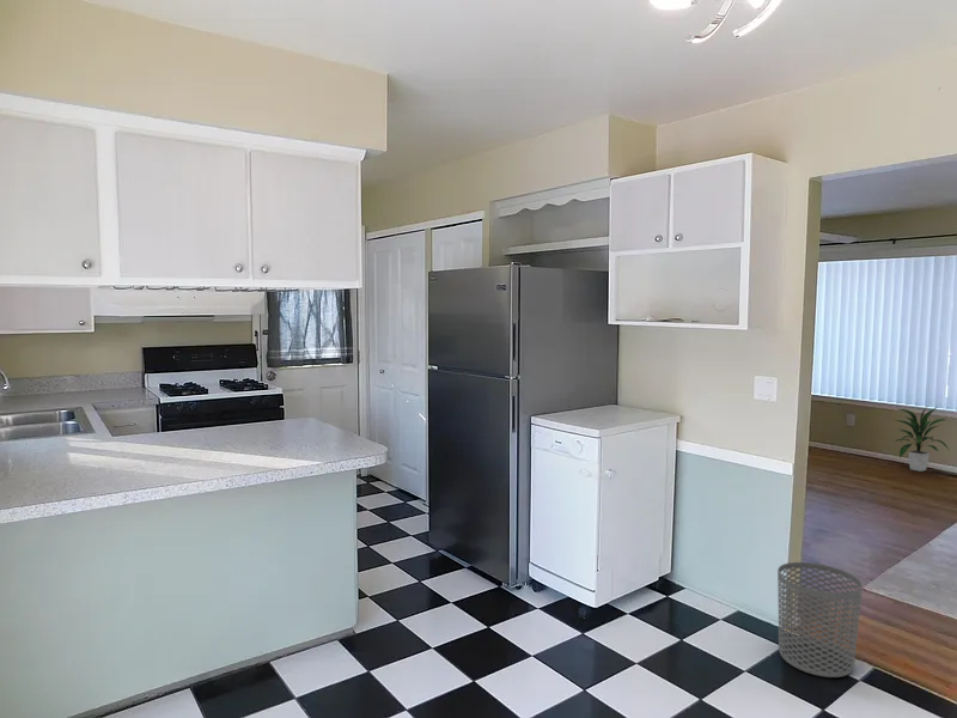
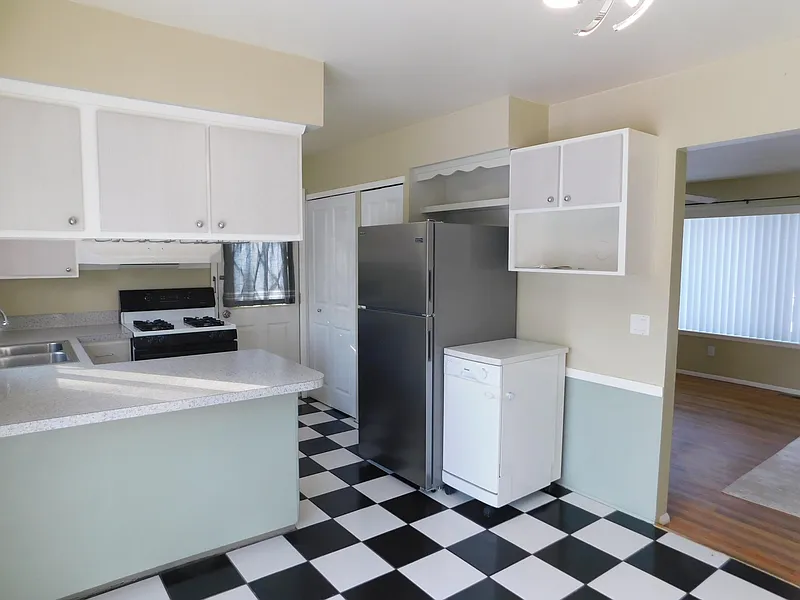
- indoor plant (916, 437)
- waste bin (816, 617)
